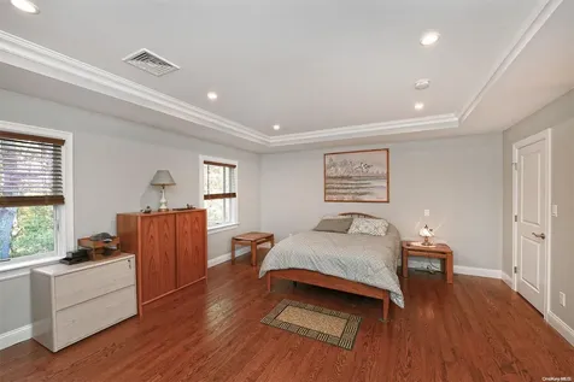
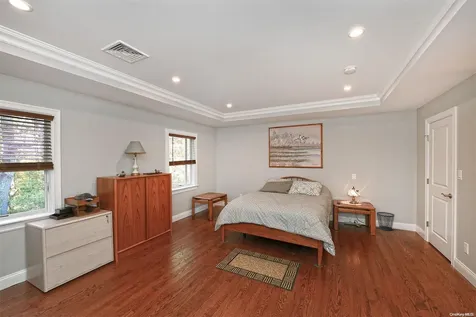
+ wastebasket (385, 221)
